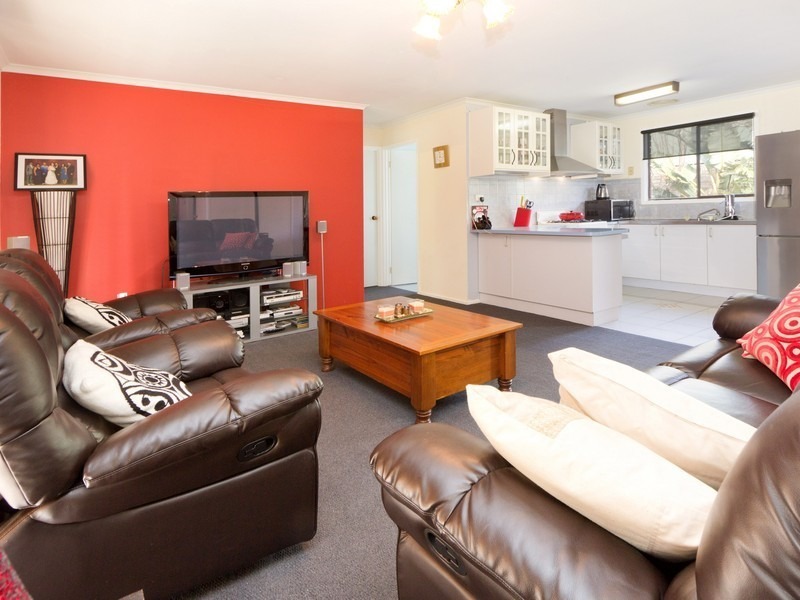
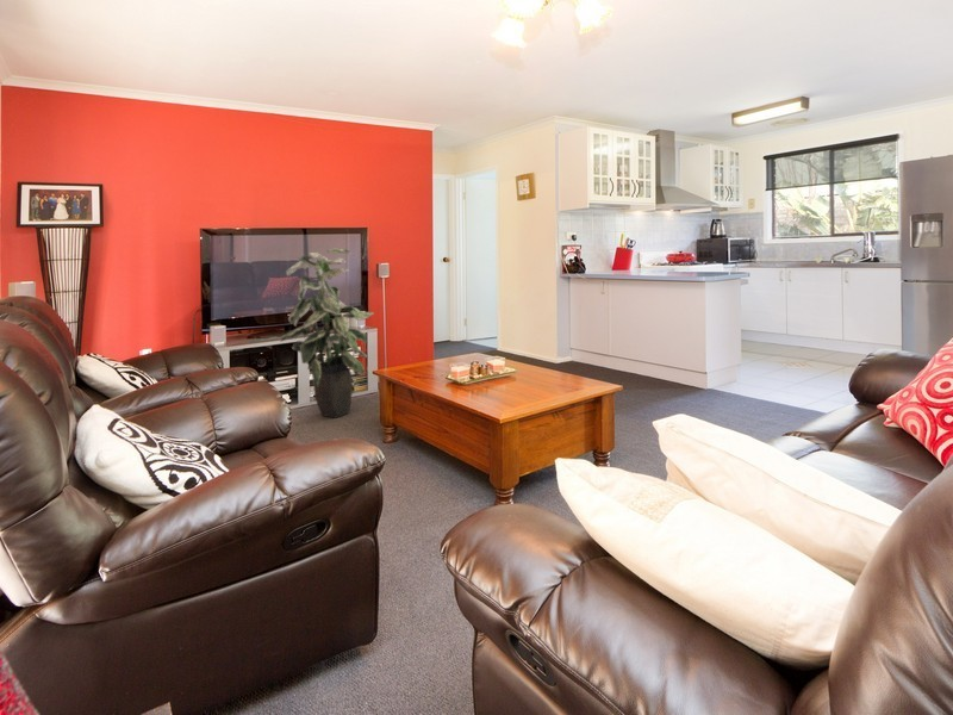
+ indoor plant (331, 335)
